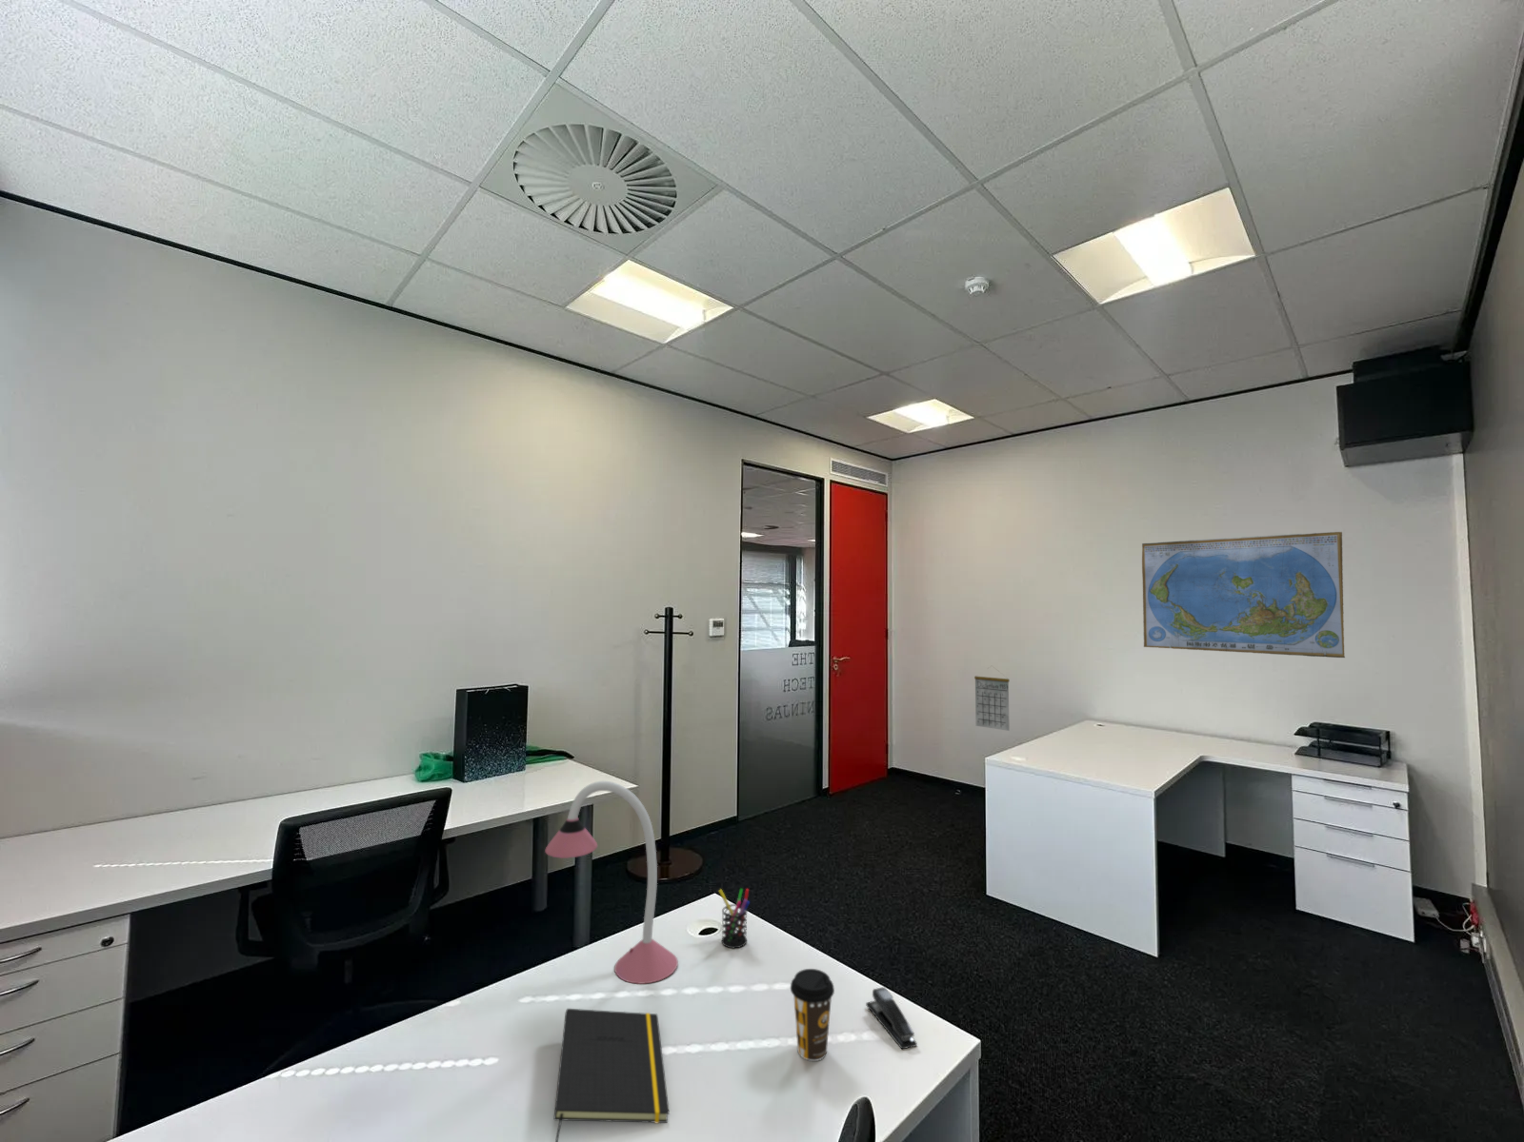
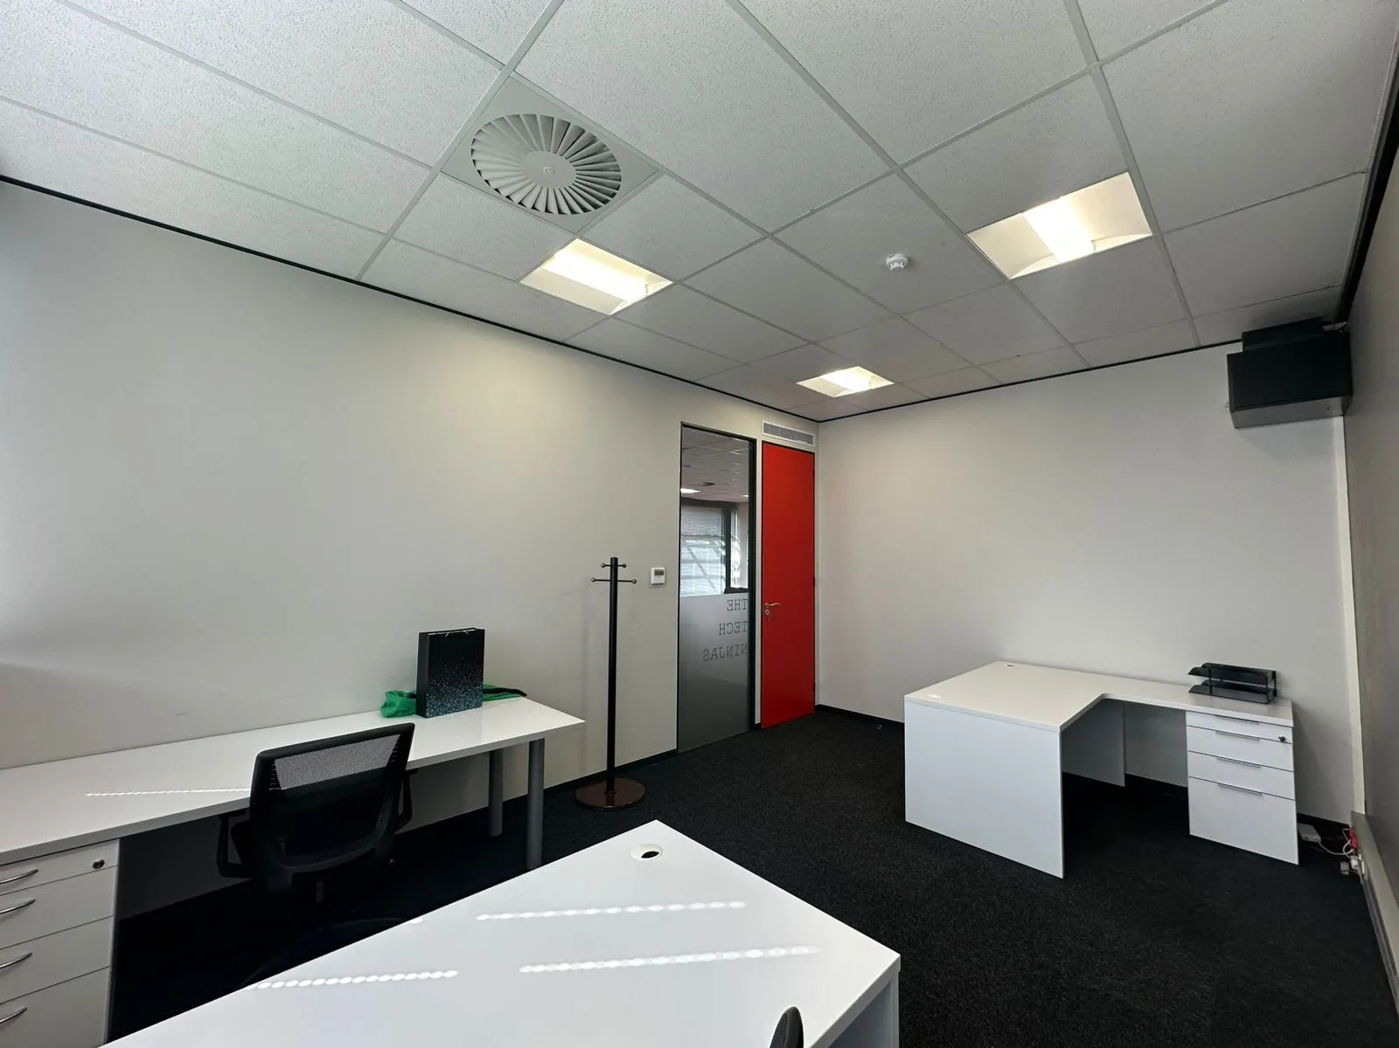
- stapler (890, 1012)
- coffee cup (811, 1015)
- desk lamp (593, 851)
- notepad (612, 1060)
- world map (1234, 595)
- calendar (991, 697)
- pen holder (737, 913)
